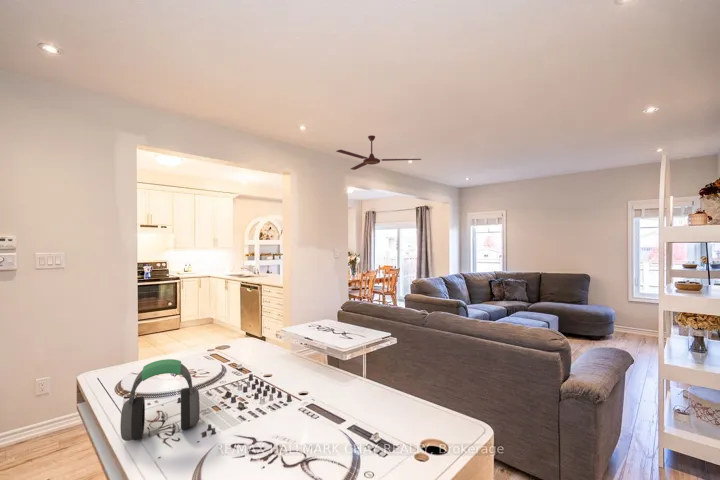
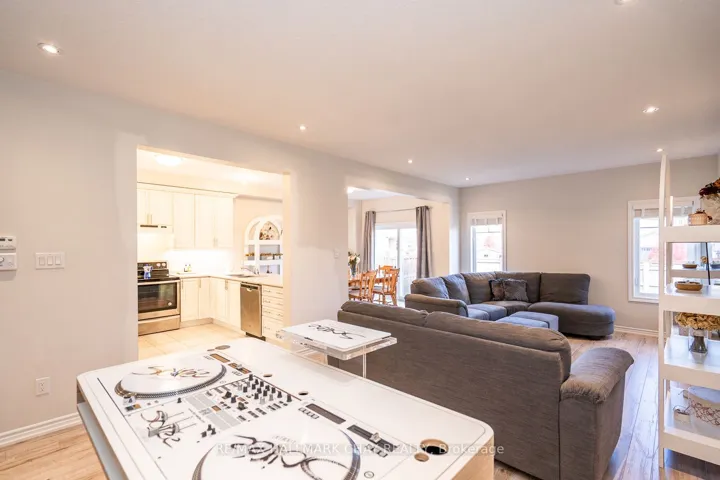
- headphones (144, 400)
- ceiling fan (372, 153)
